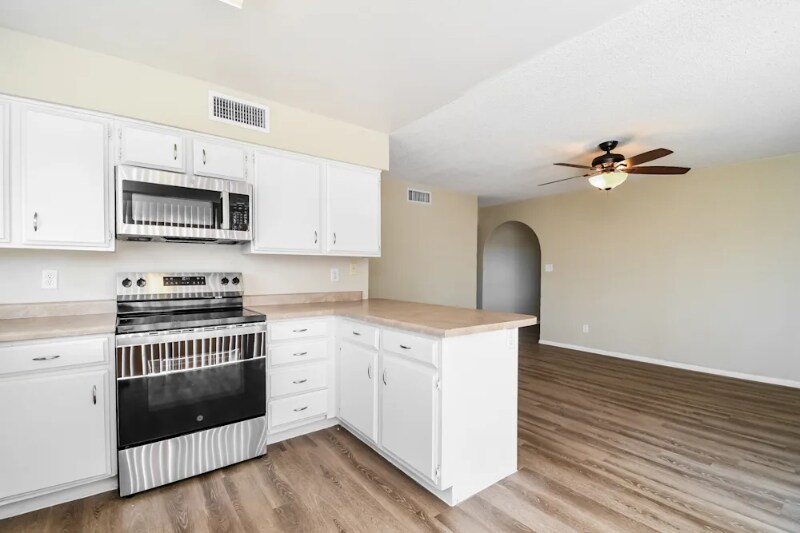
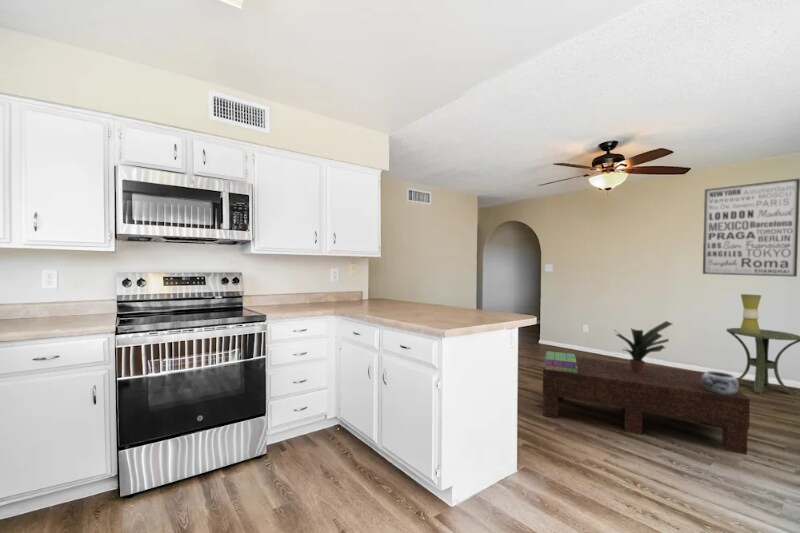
+ decorative bowl (719, 382)
+ wall art (747, 229)
+ table lamp (750, 313)
+ stack of books (560, 361)
+ side table (762, 360)
+ coffee table (631, 395)
+ potted plant (641, 346)
